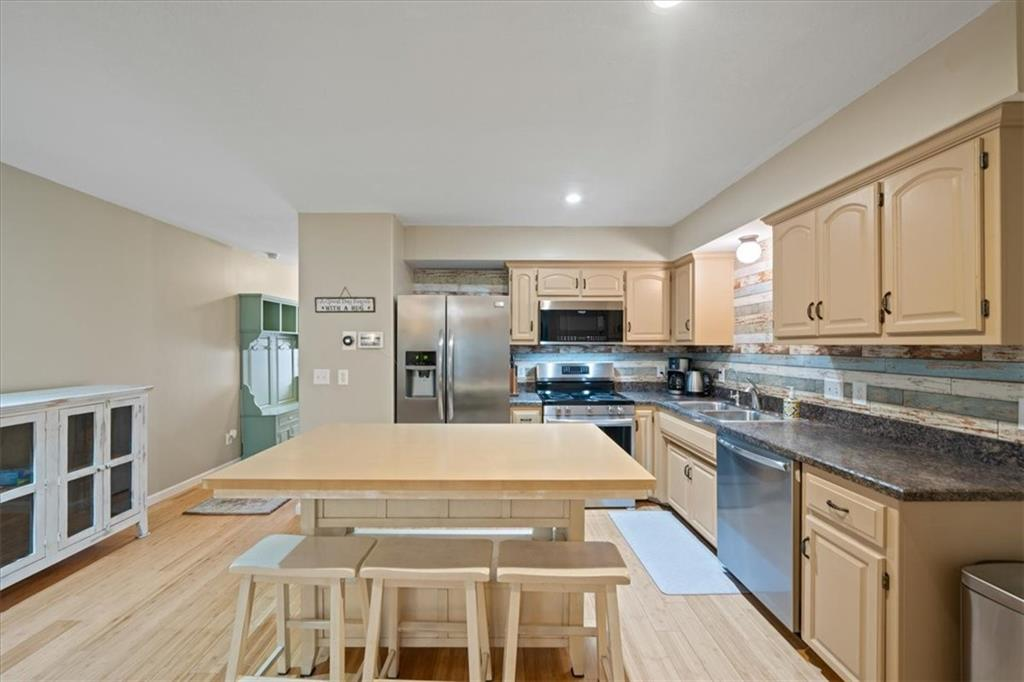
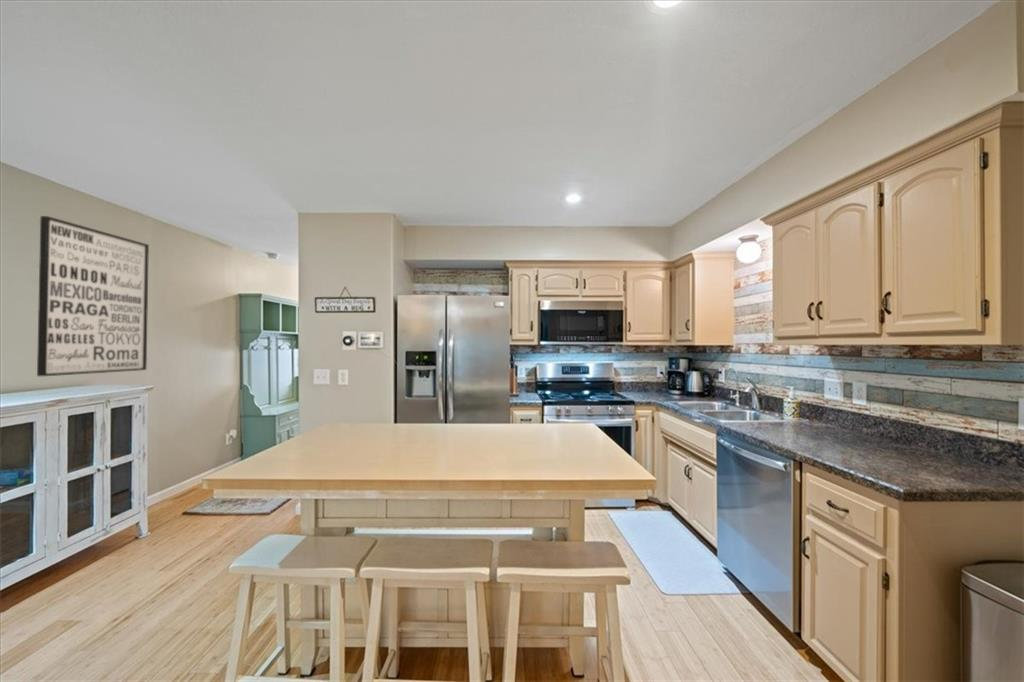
+ wall art (99, 302)
